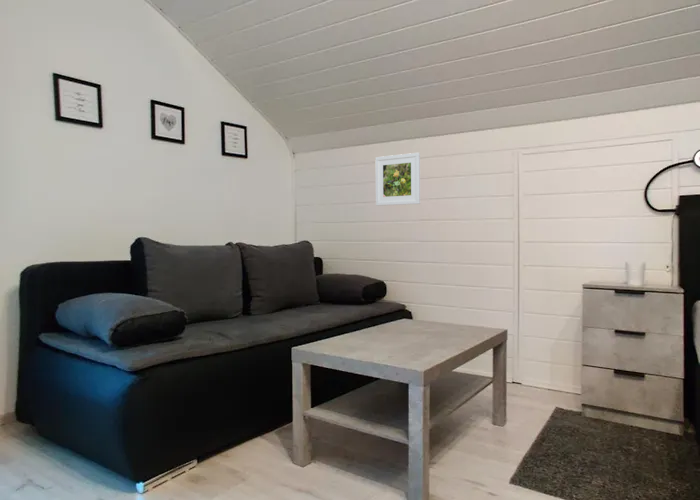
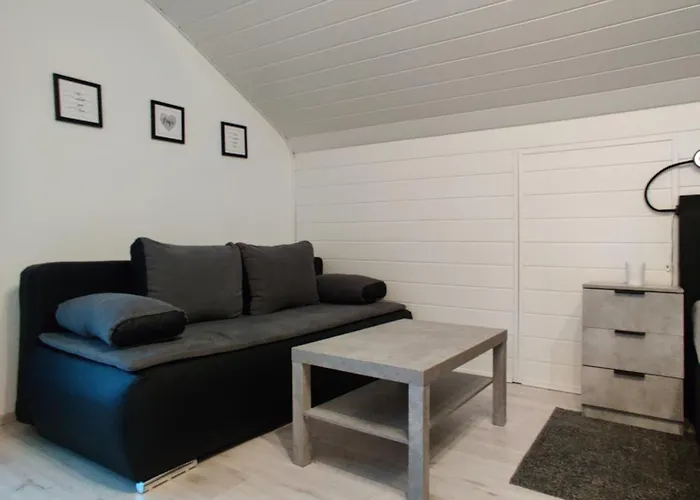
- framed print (397, 180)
